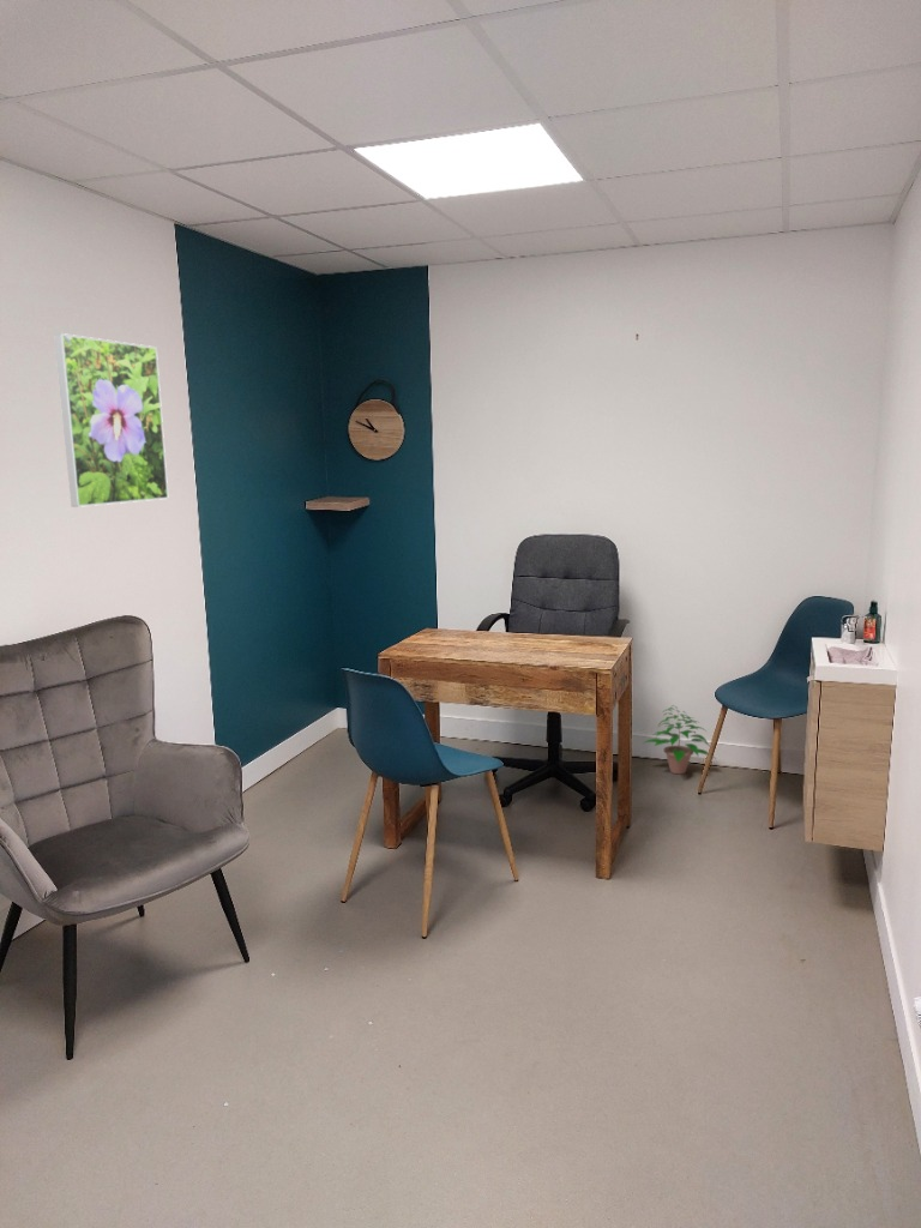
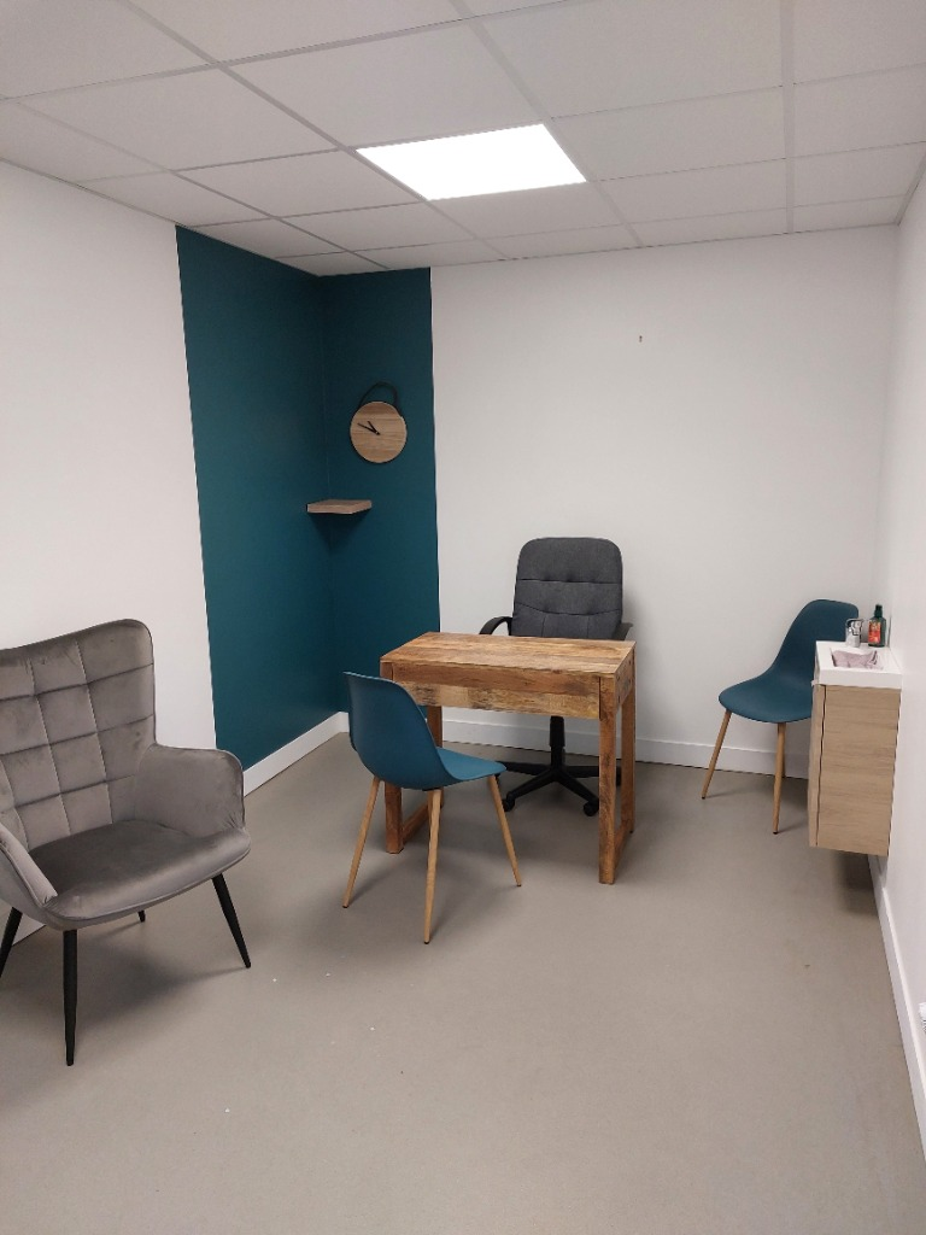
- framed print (115, 422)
- potted plant (679, 740)
